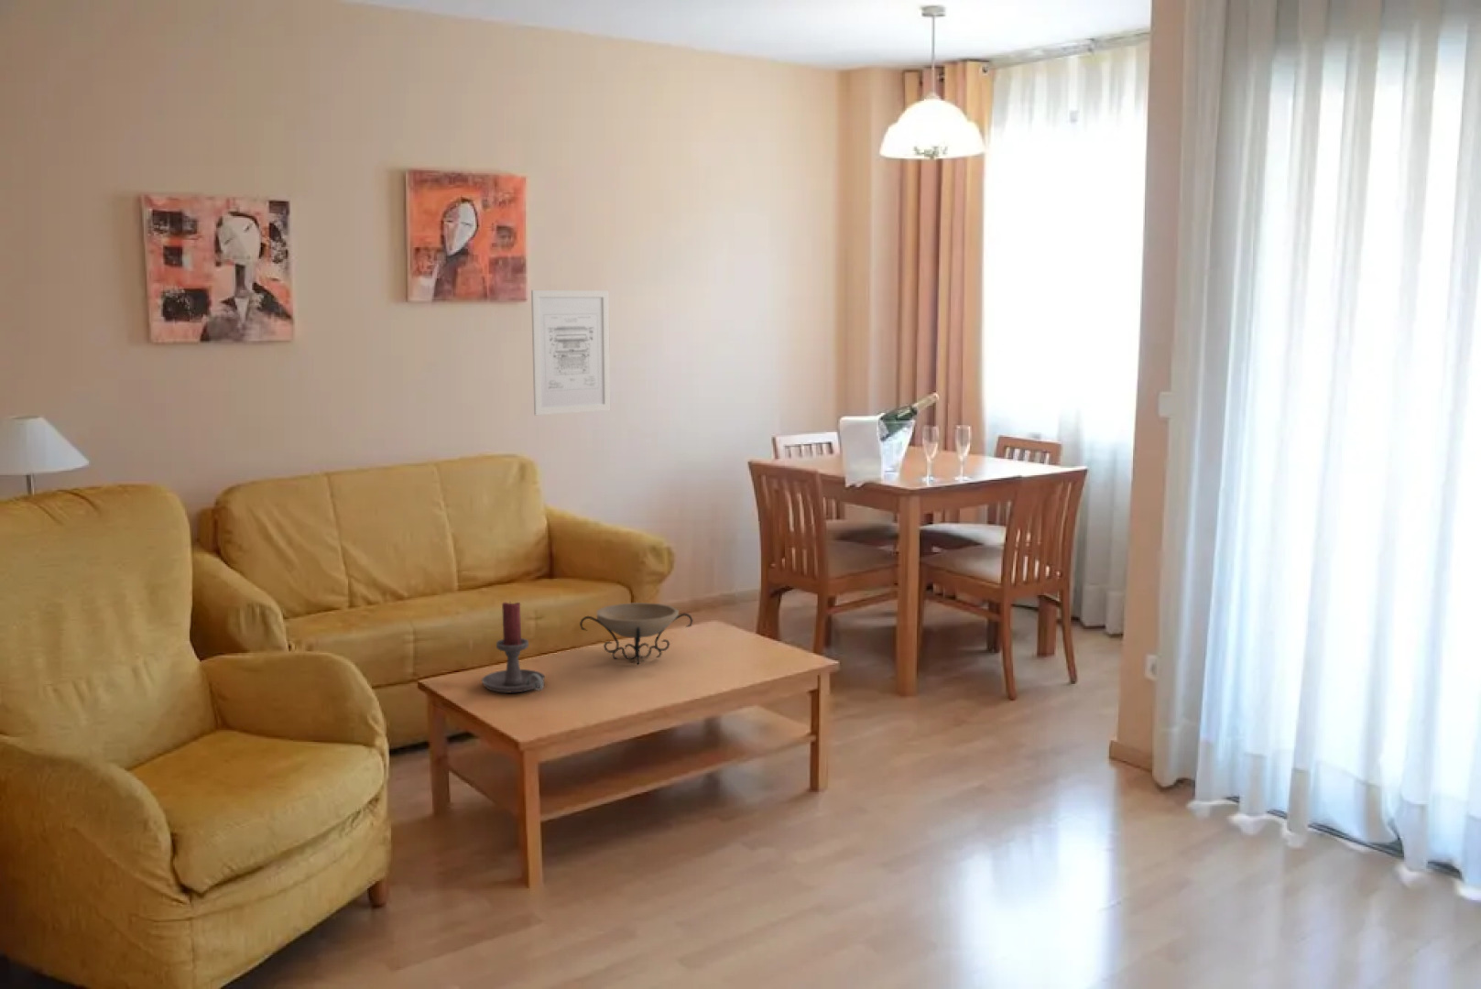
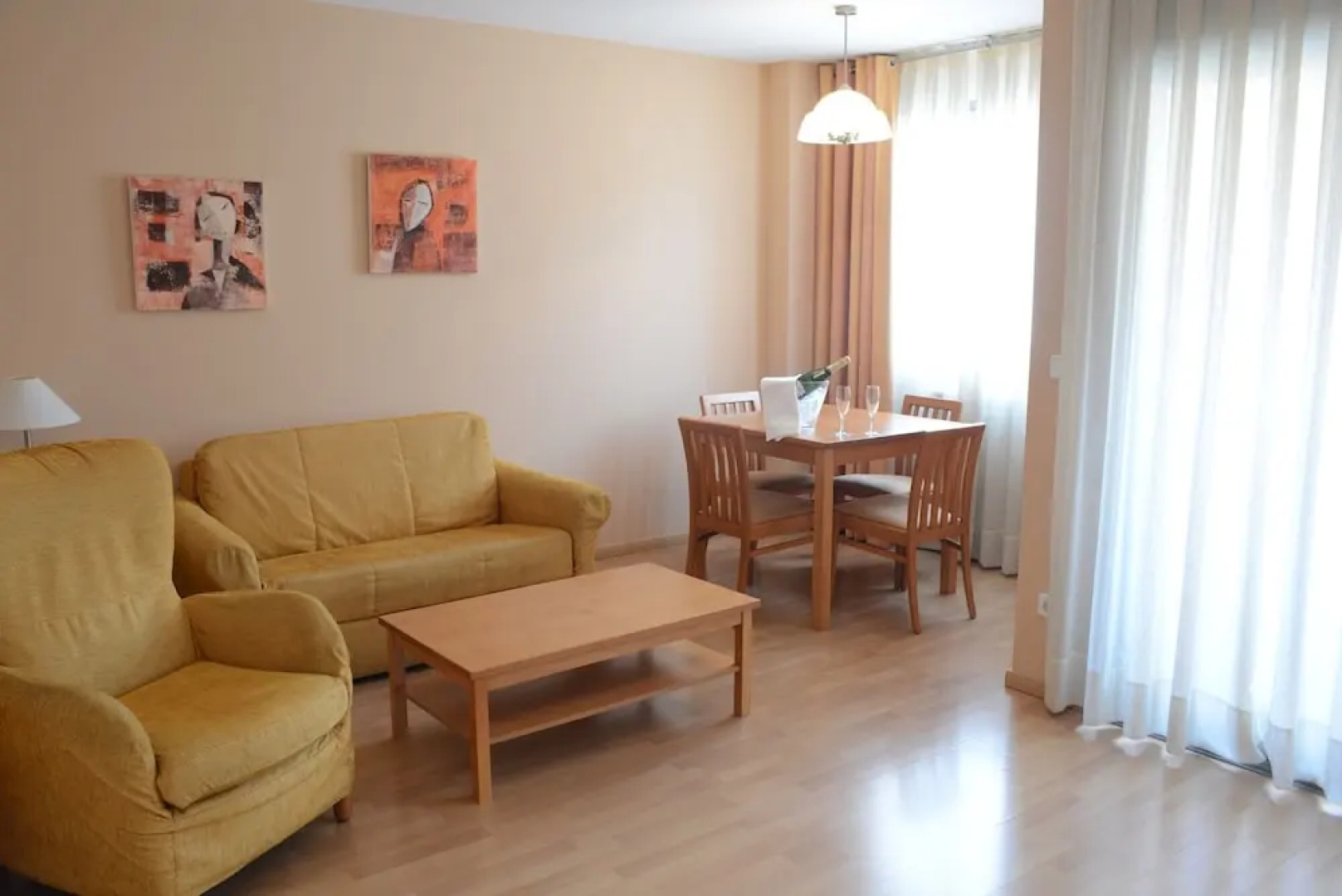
- wall art (572, 352)
- candle holder (518, 645)
- decorative bowl (637, 635)
